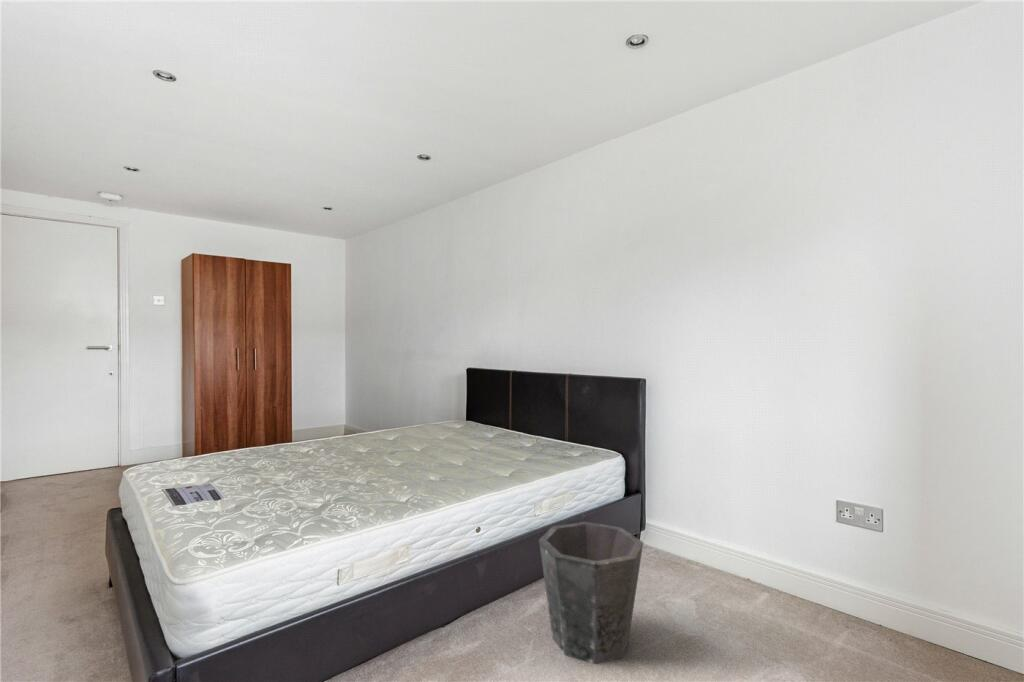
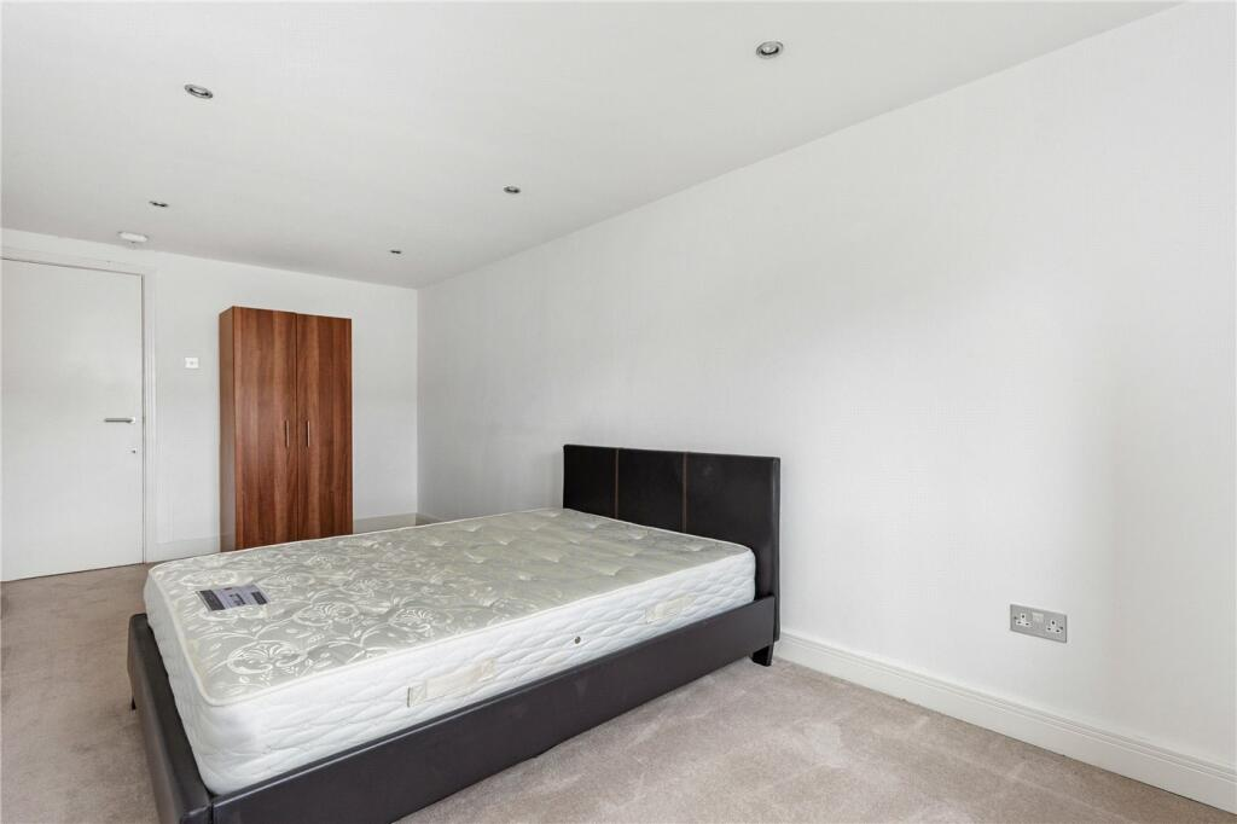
- waste bin (590, 590)
